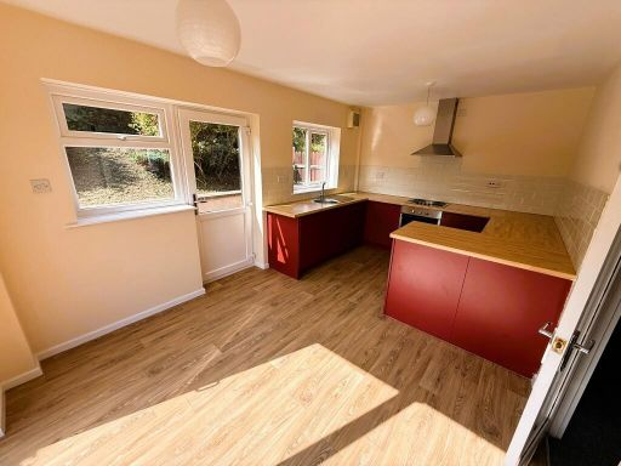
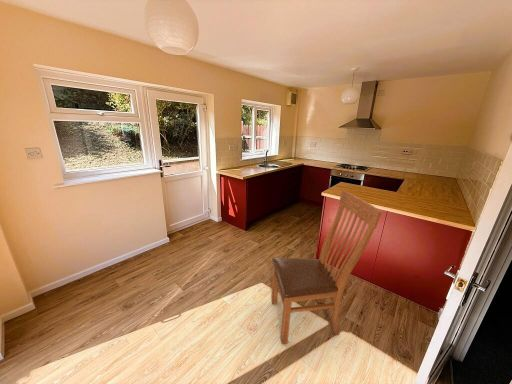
+ chair (314, 264)
